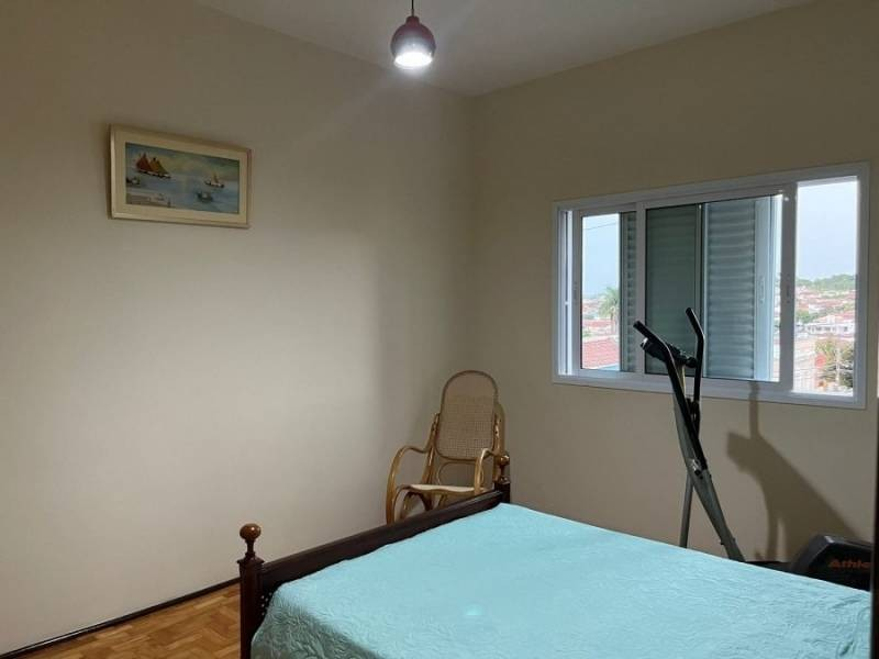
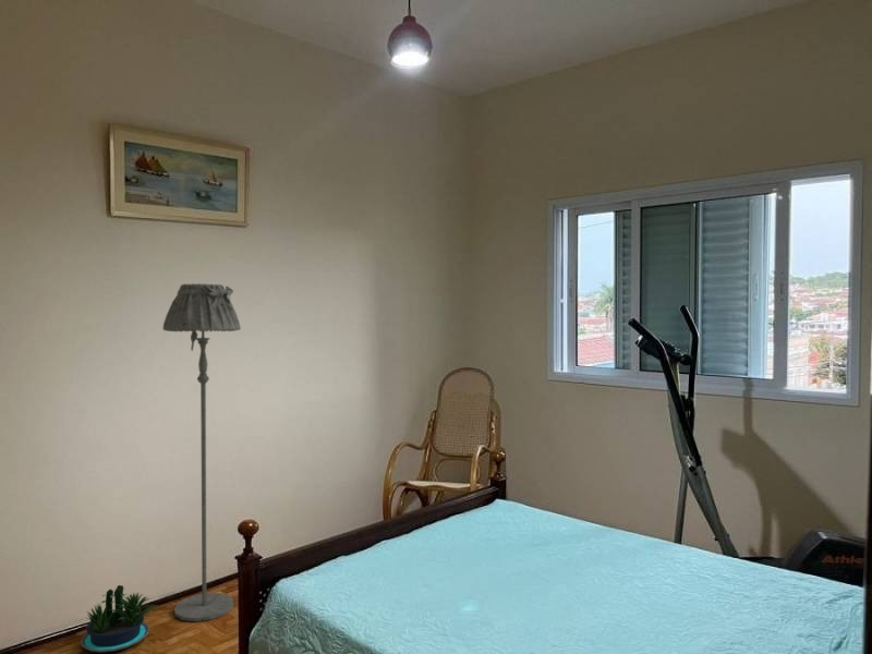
+ potted plant (121, 615)
+ floor lamp (203, 447)
